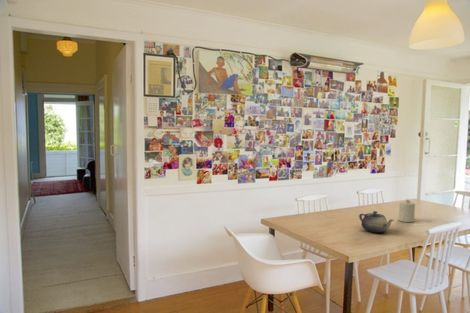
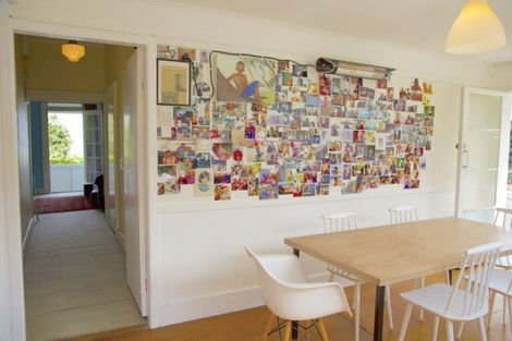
- teapot (375, 221)
- candle (406, 209)
